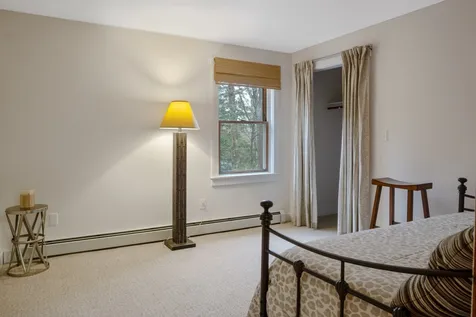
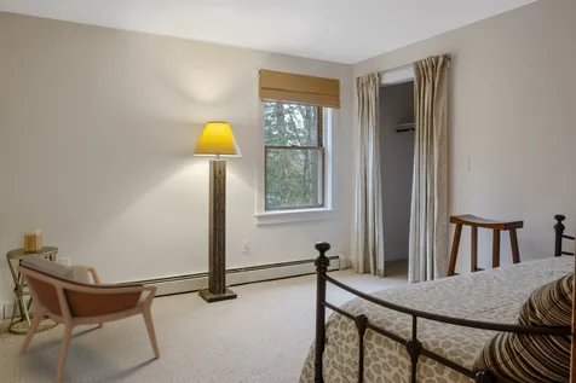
+ armchair (80, 302)
